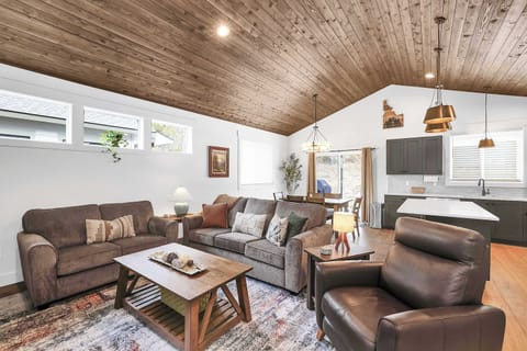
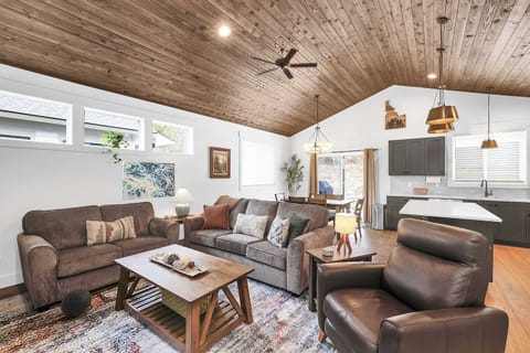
+ wall art (150, 180)
+ ball (76, 302)
+ ceiling fan (284, 58)
